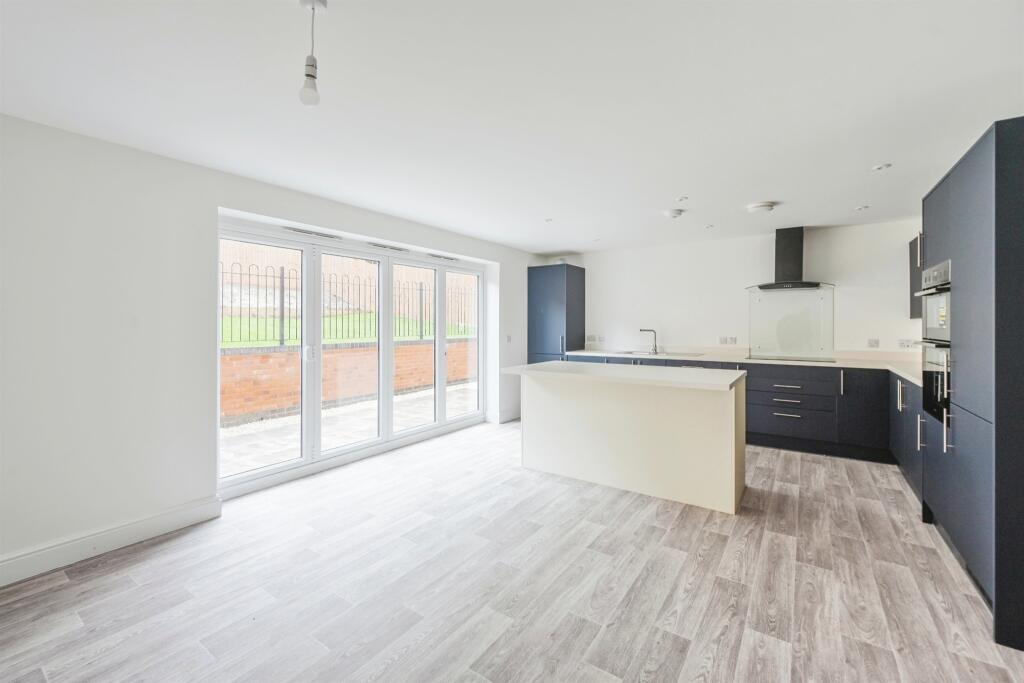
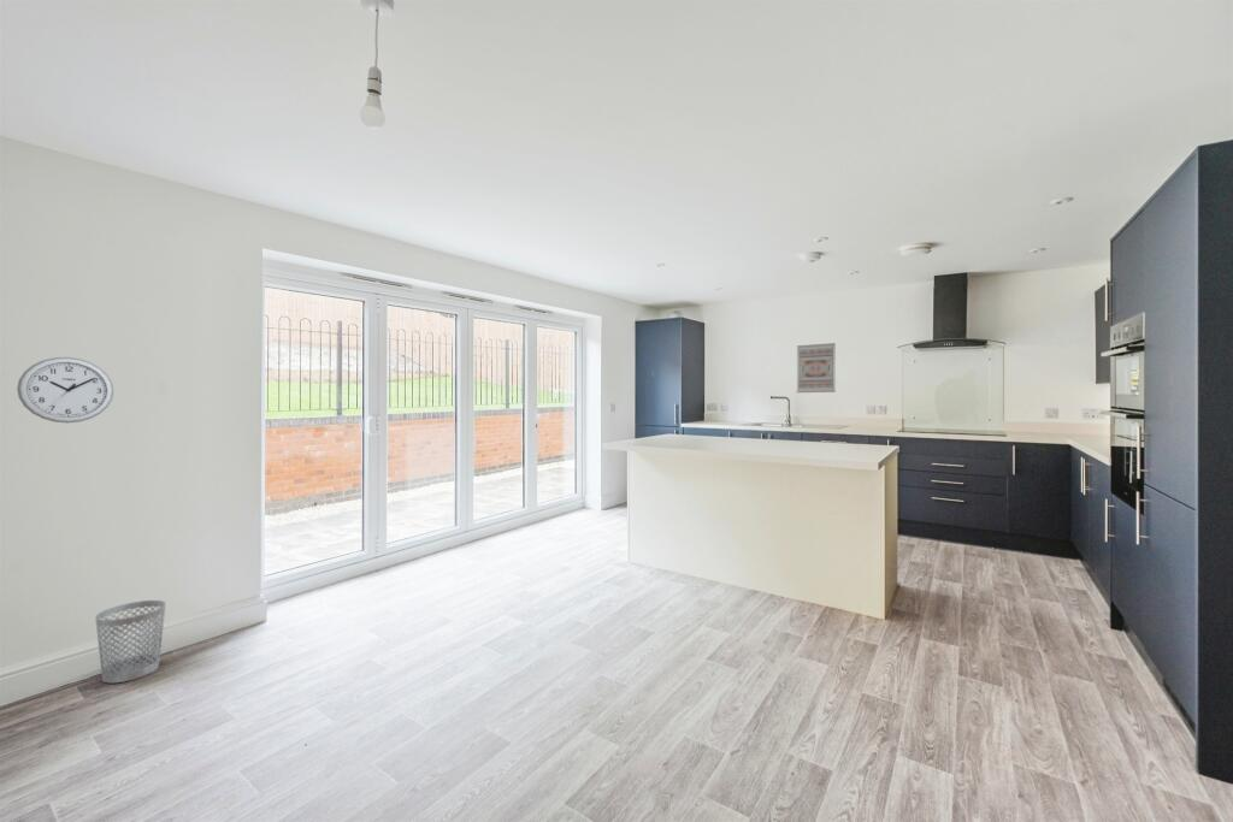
+ wastebasket (131, 640)
+ wall art (815, 368)
+ wall clock (67, 390)
